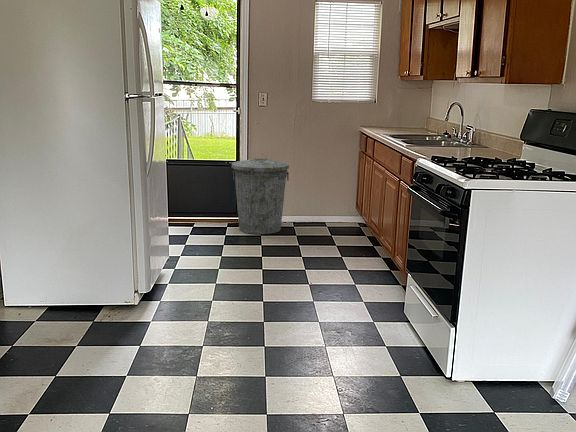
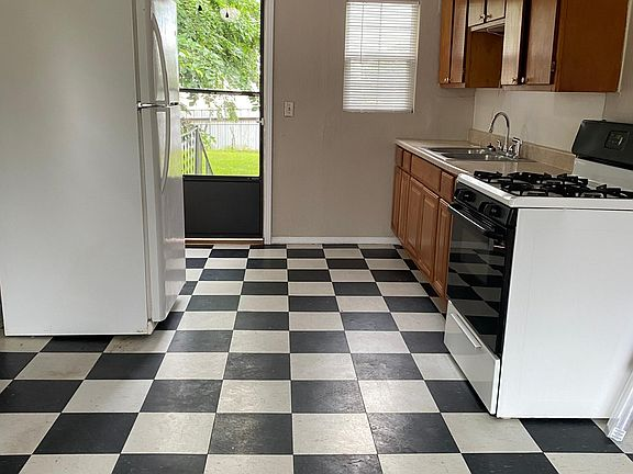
- trash can (260, 191)
